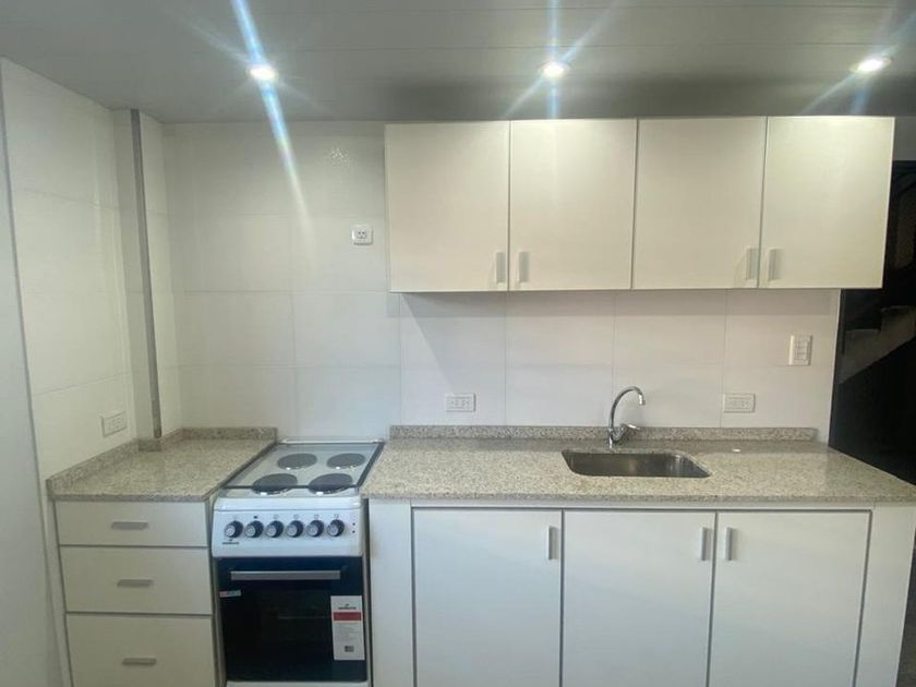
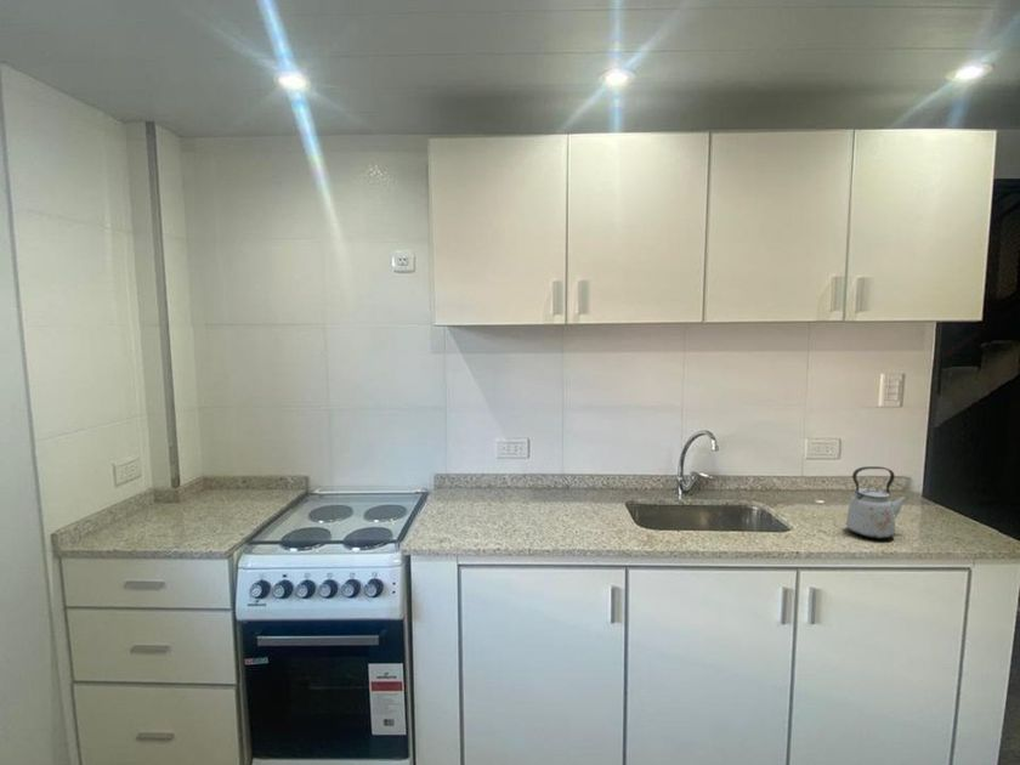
+ kettle (879, 500)
